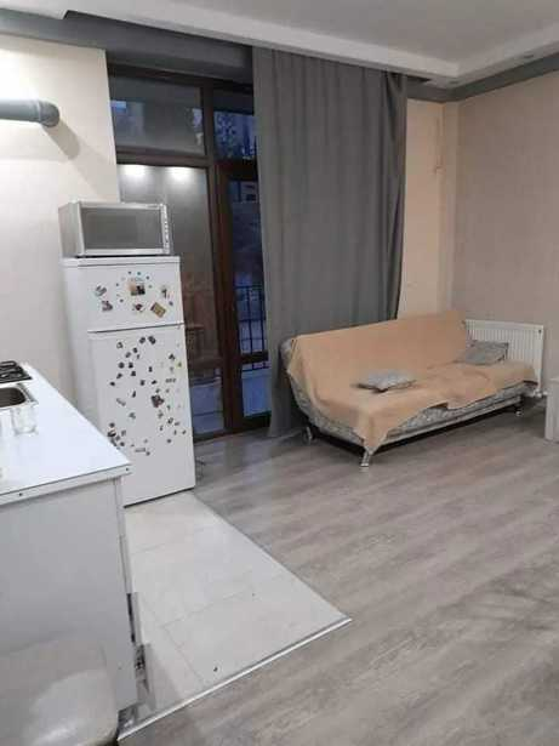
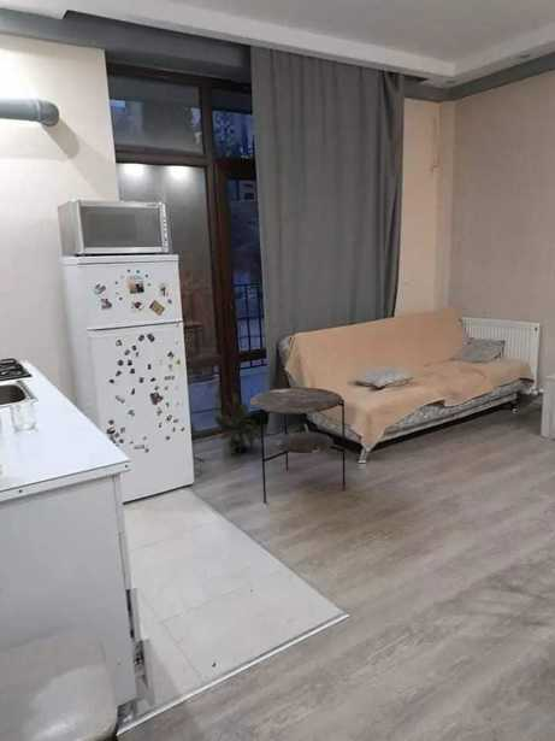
+ side table (296, 442)
+ potted plant (241, 423)
